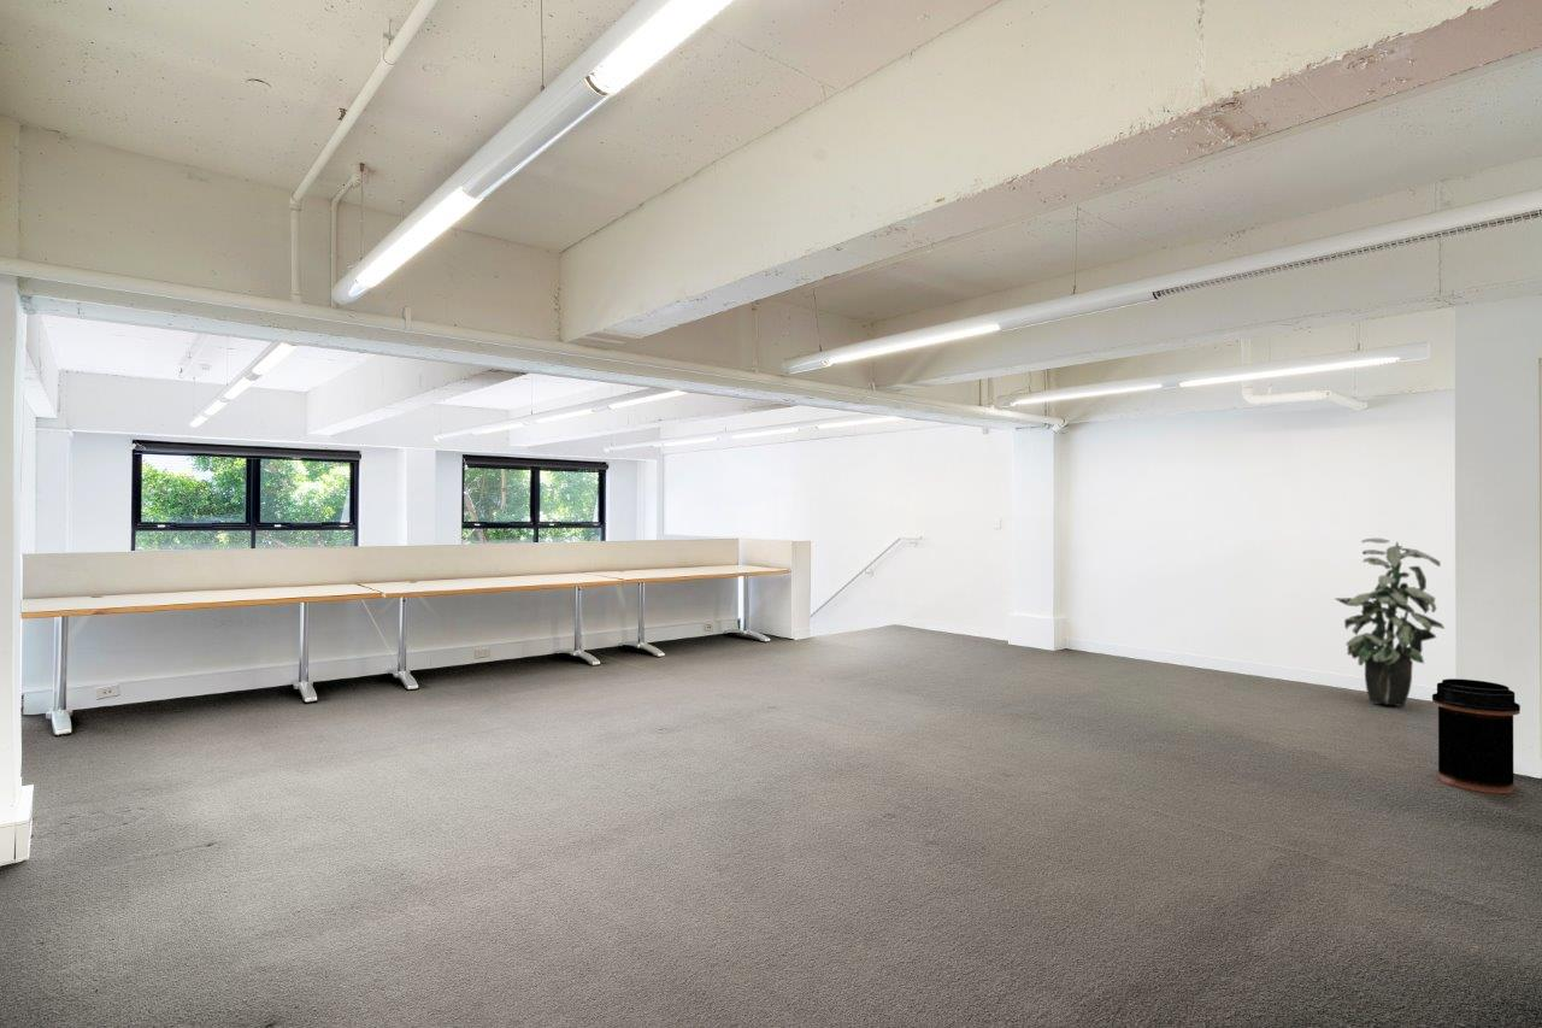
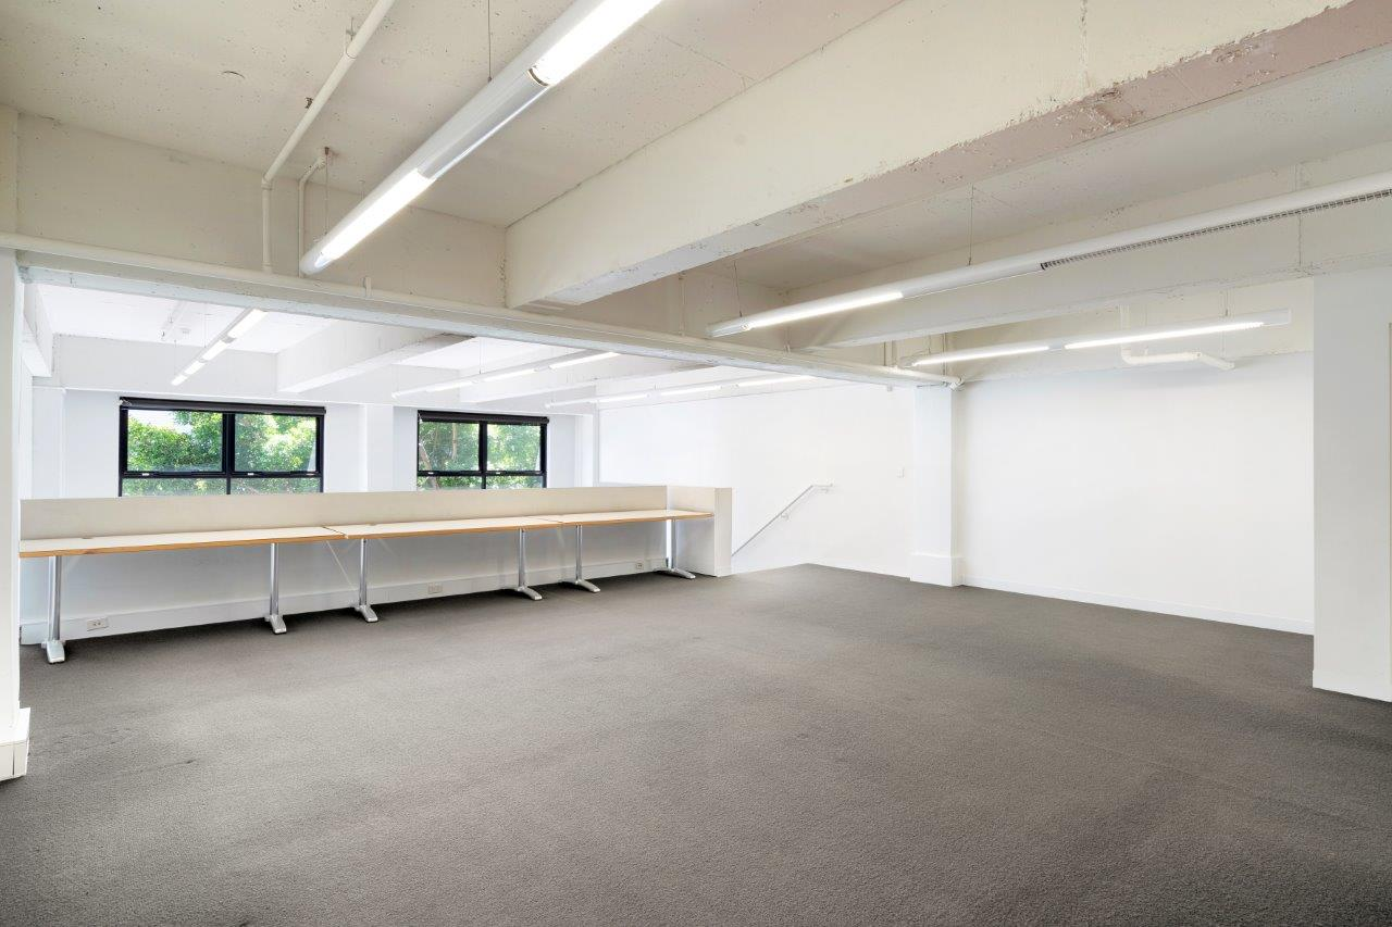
- trash can (1475, 733)
- indoor plant (1384, 621)
